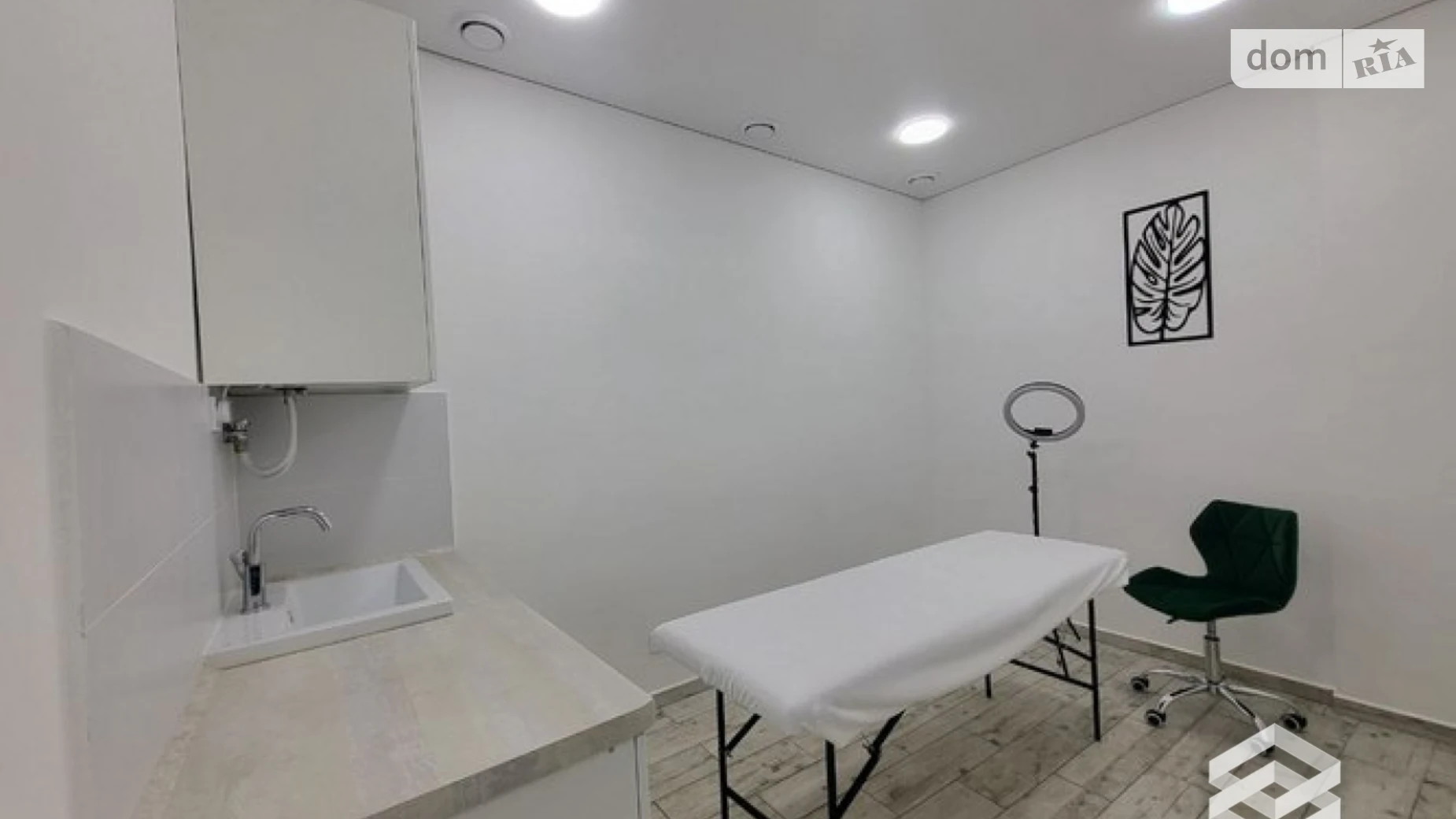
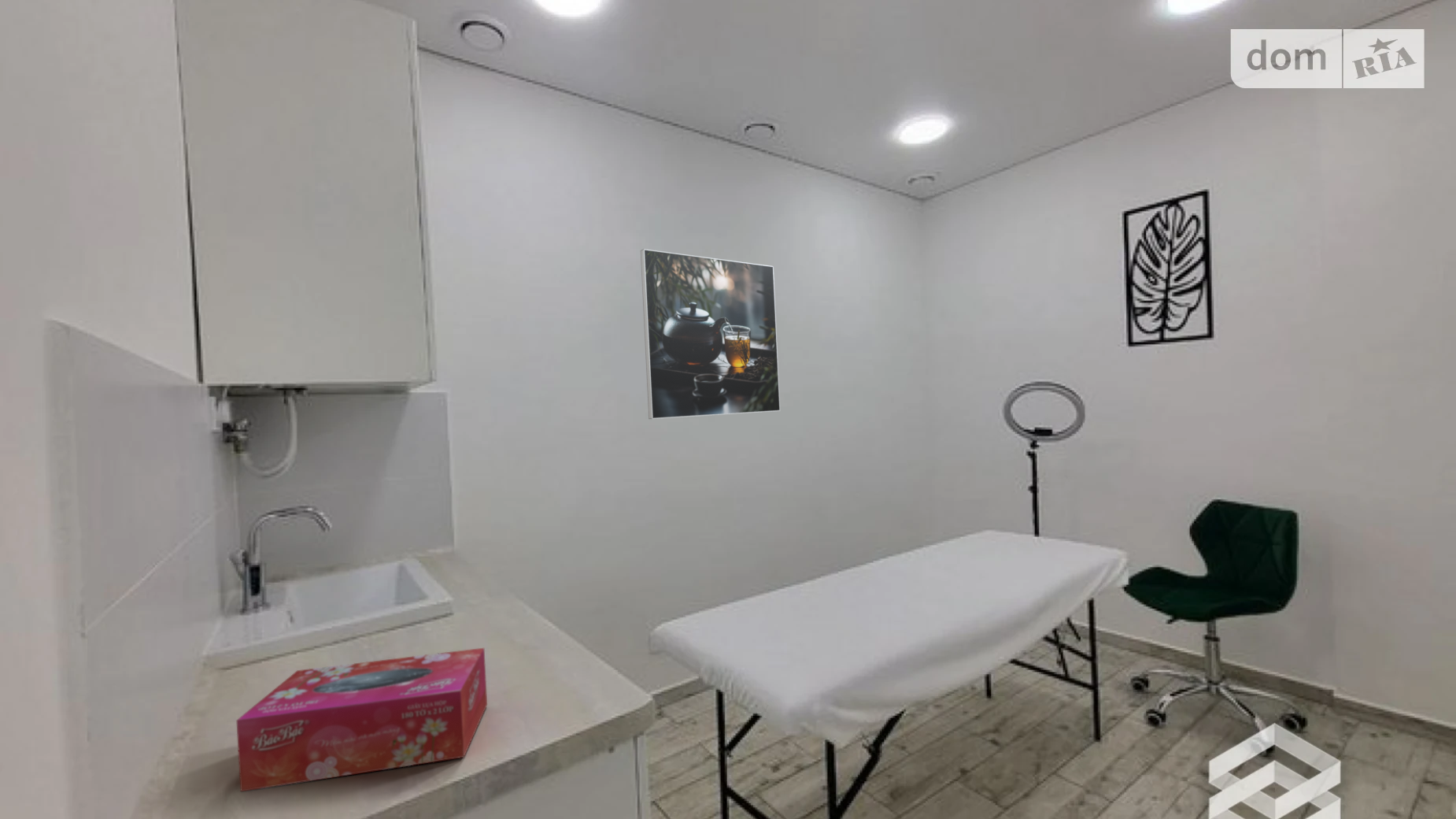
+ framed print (715, 336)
+ tissue box (376, 711)
